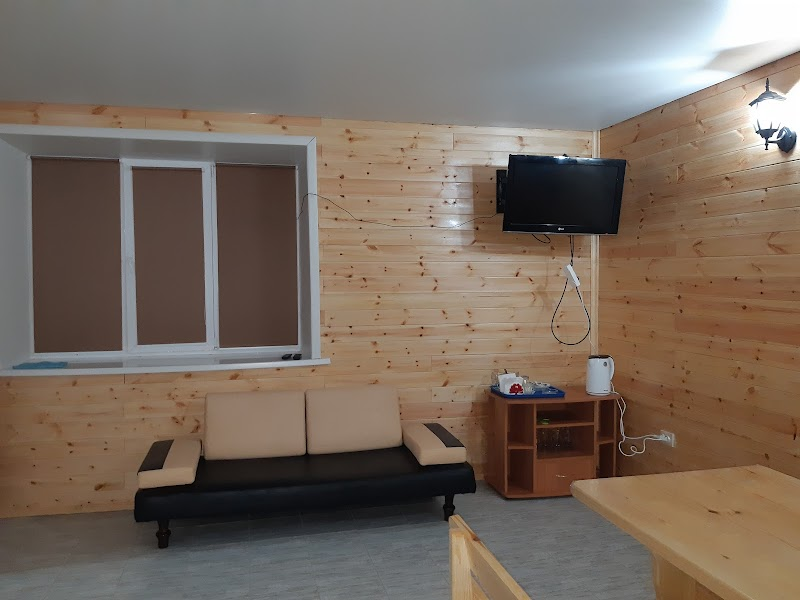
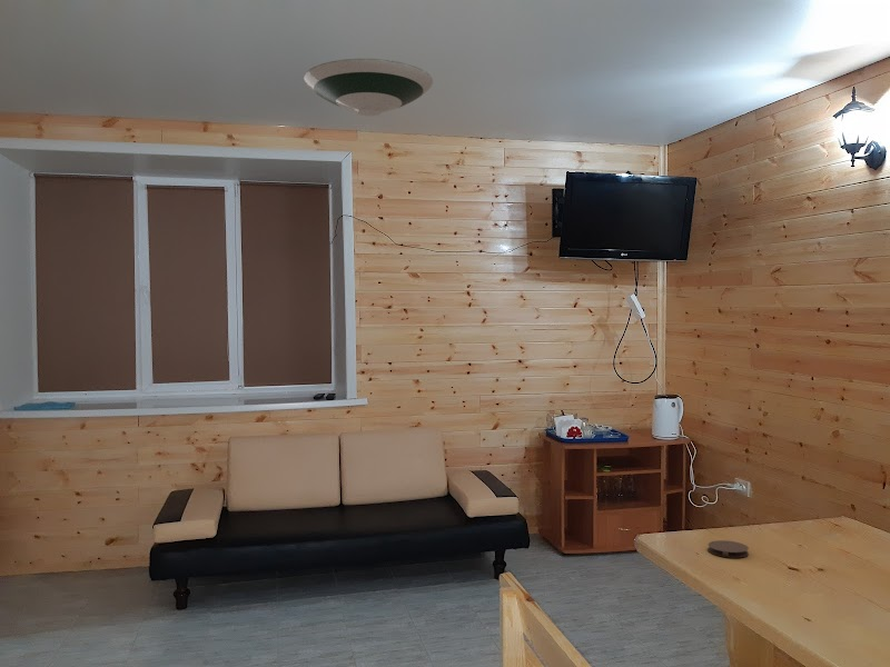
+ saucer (368, 97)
+ coaster (728, 548)
